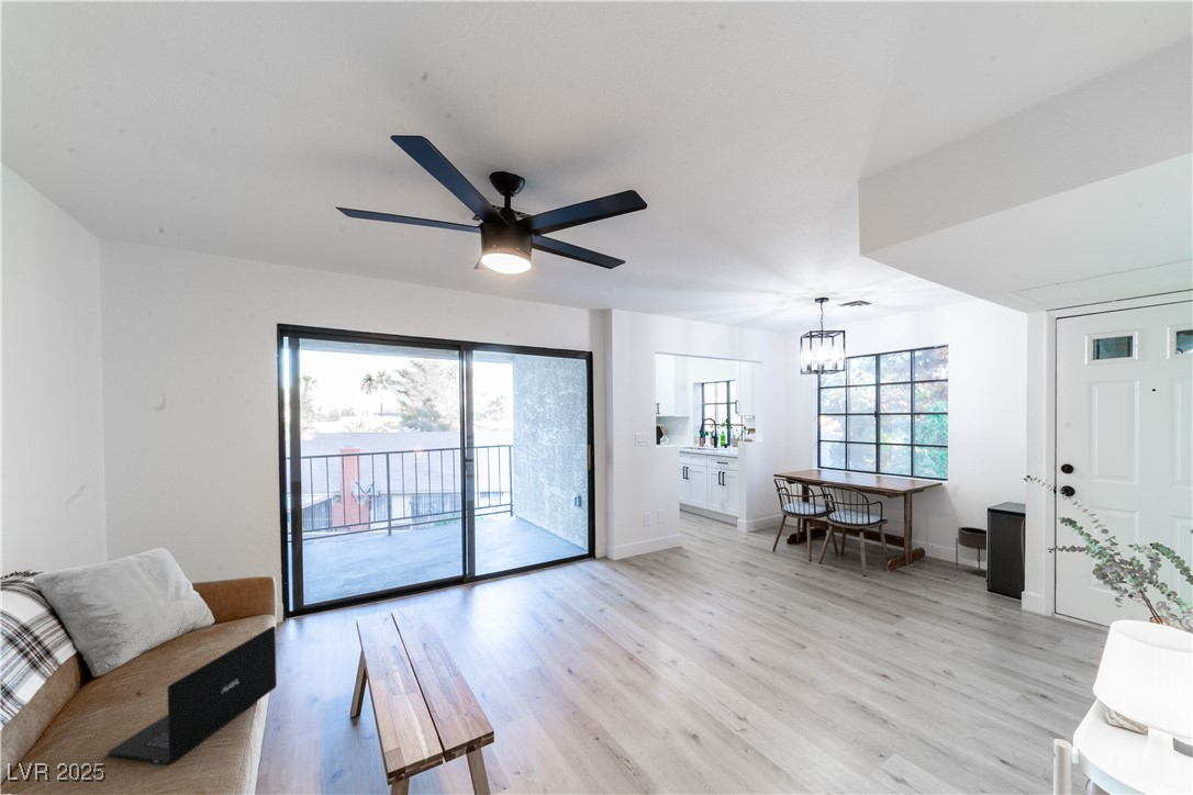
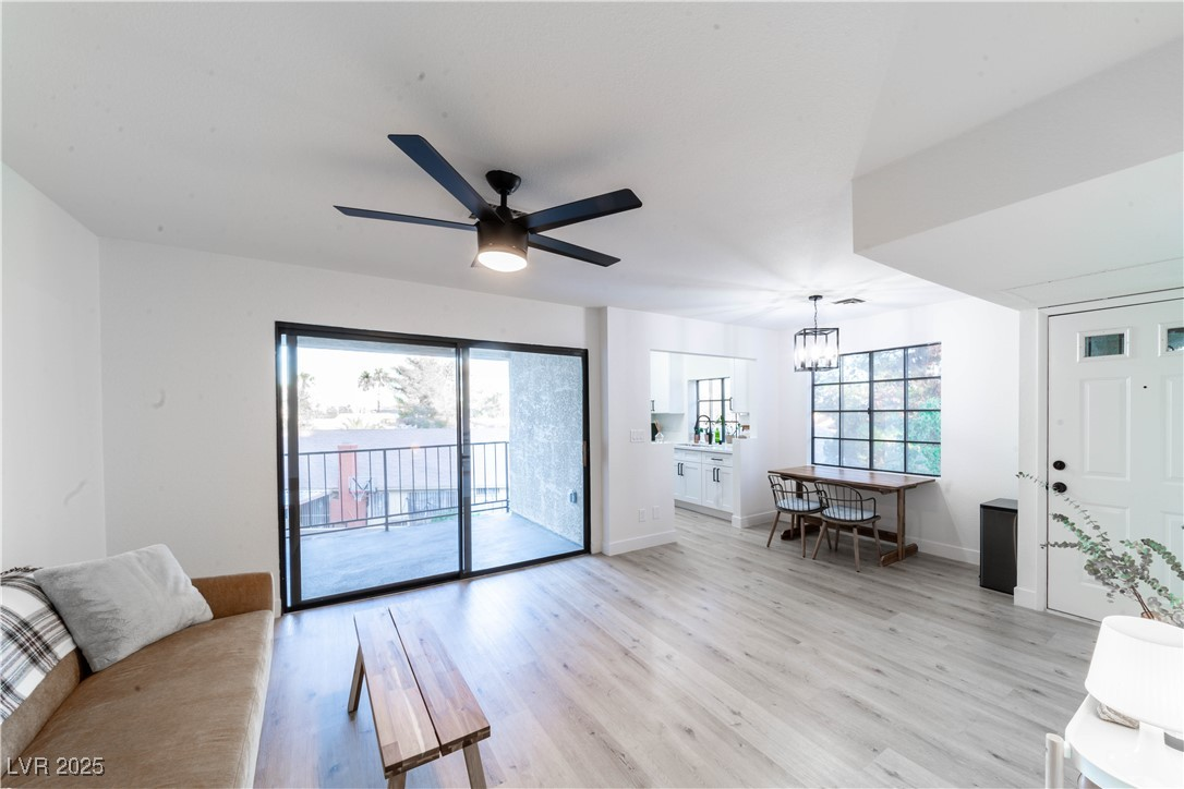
- planter (973, 550)
- laptop (200, 683)
